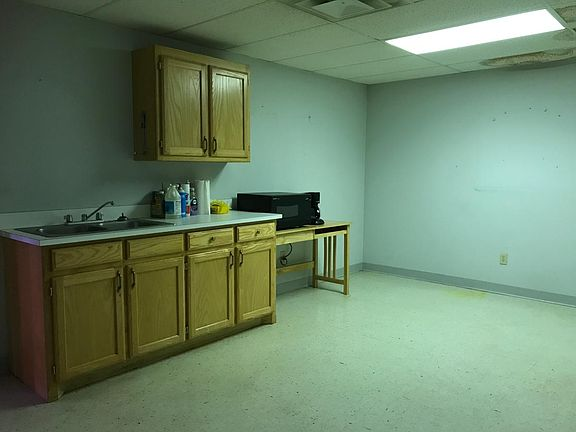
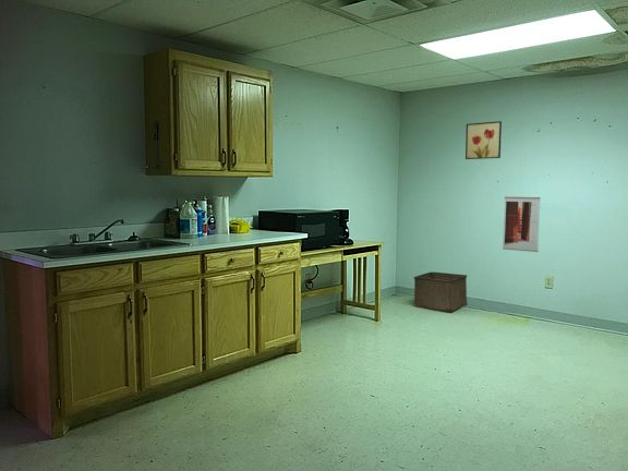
+ wall art (483, 141)
+ storage bin (440, 290)
+ wall art (520, 224)
